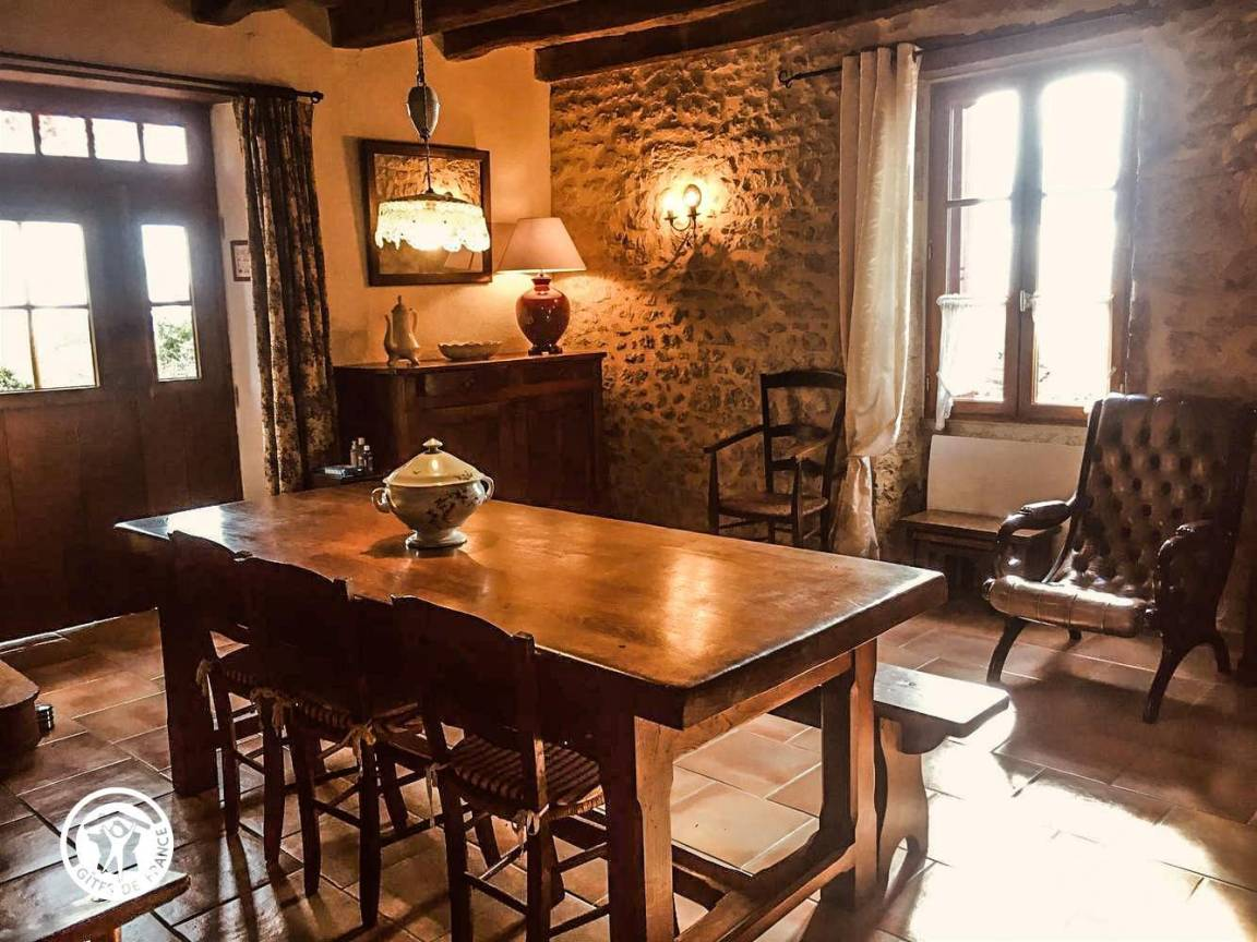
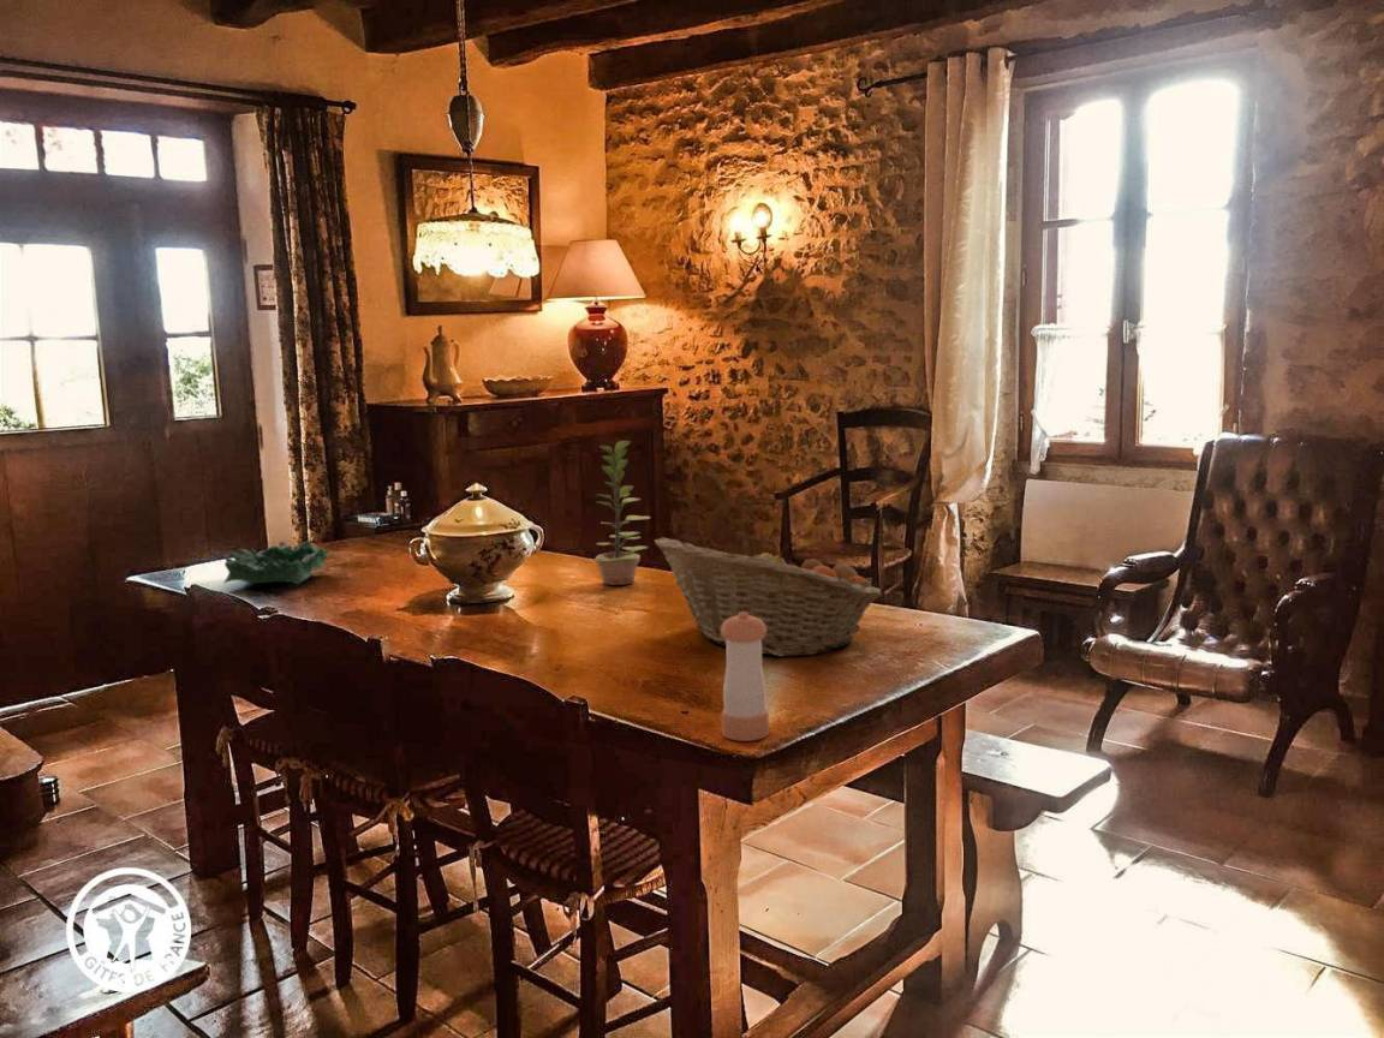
+ fruit basket (764, 585)
+ plant (620, 511)
+ pepper shaker (744, 673)
+ decorative bowl (276, 565)
